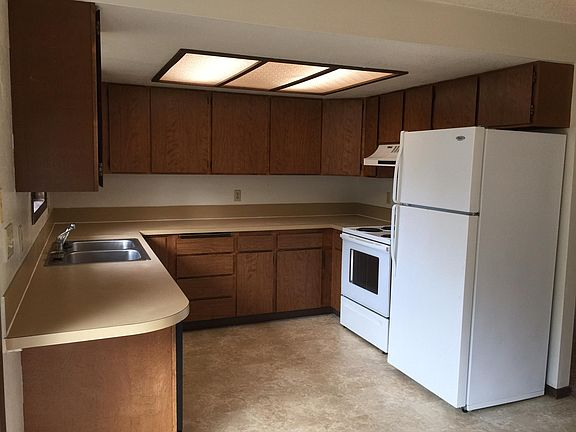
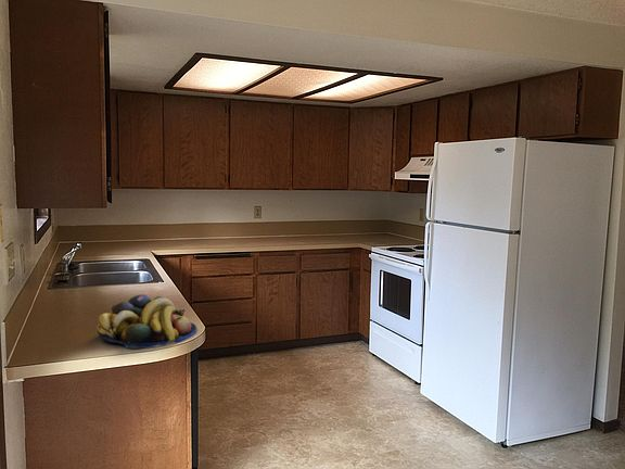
+ fruit bowl (150, 315)
